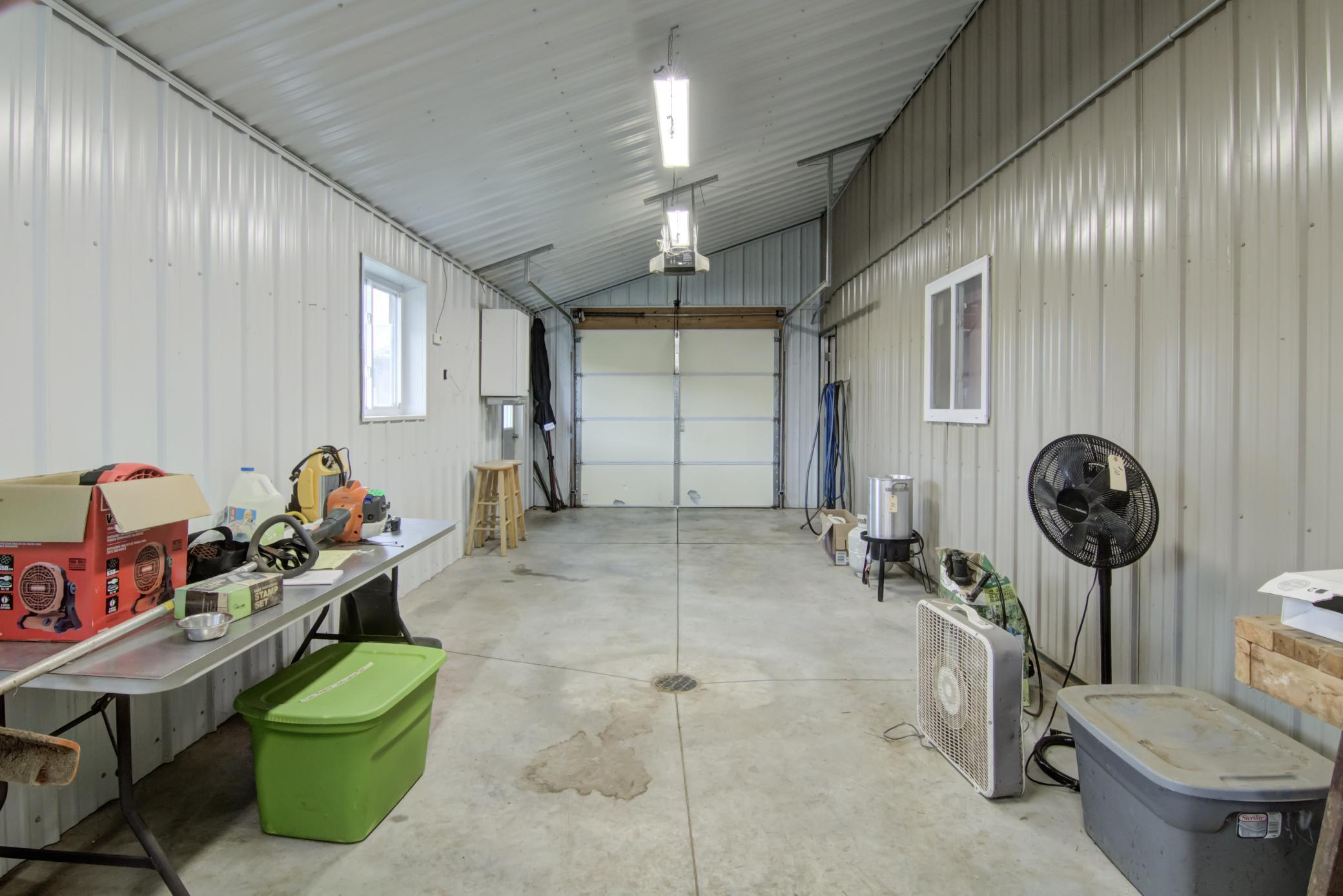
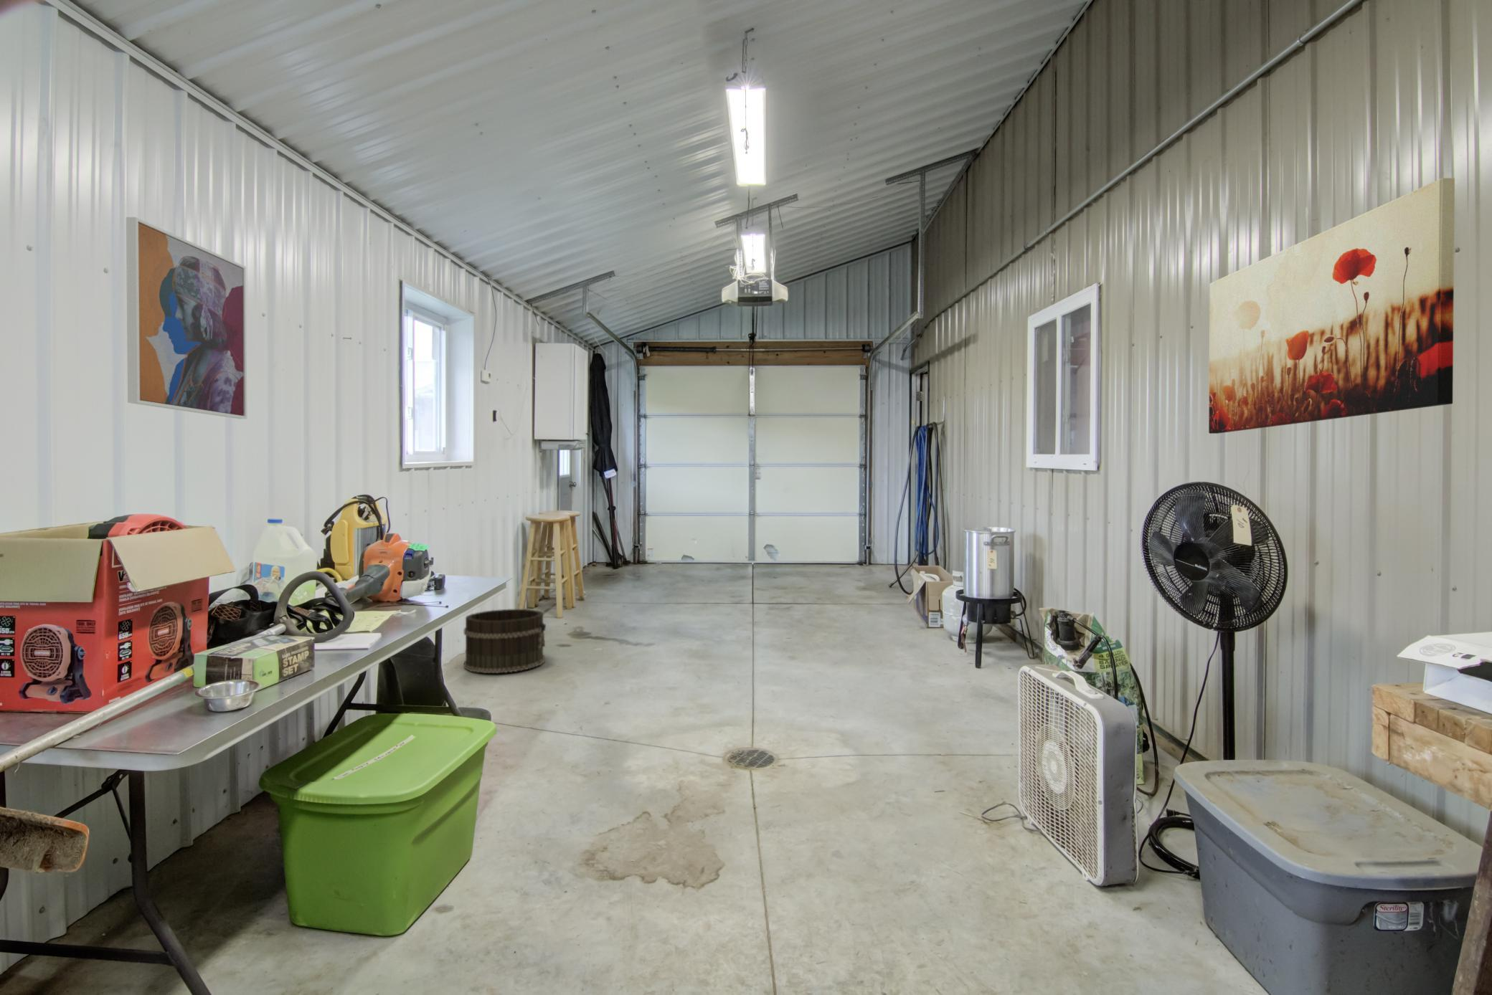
+ bucket (505, 639)
+ wall art (192, 328)
+ wall art (1306, 331)
